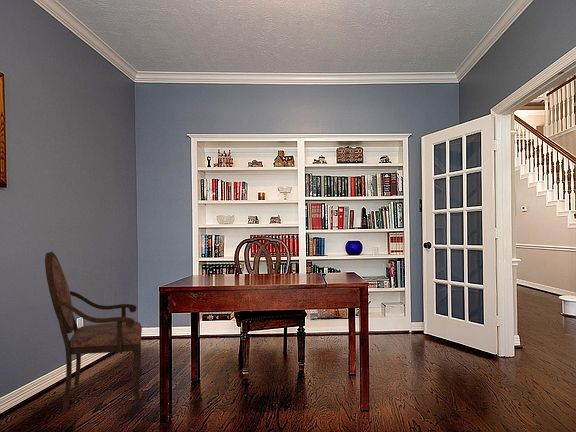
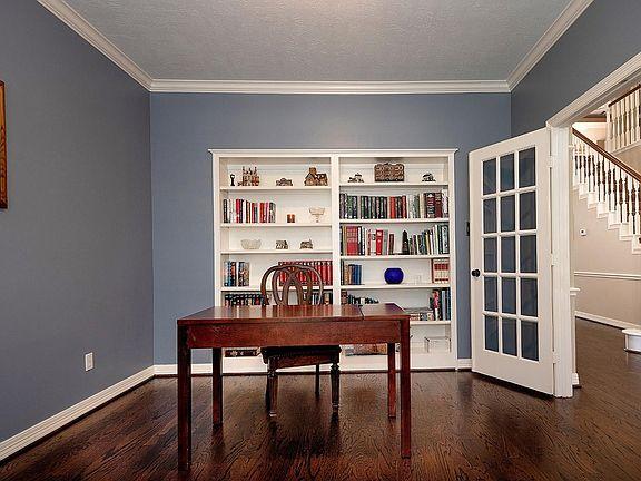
- armchair (95, 322)
